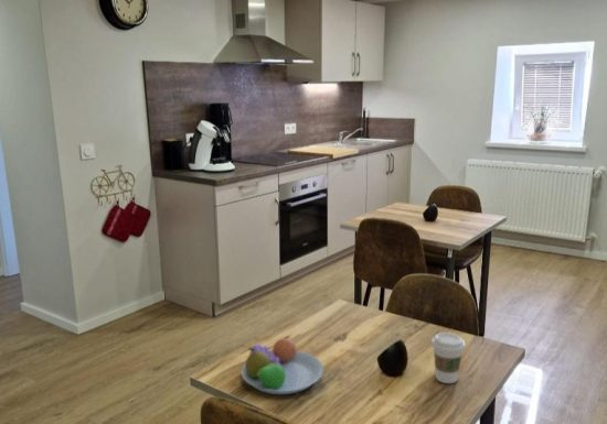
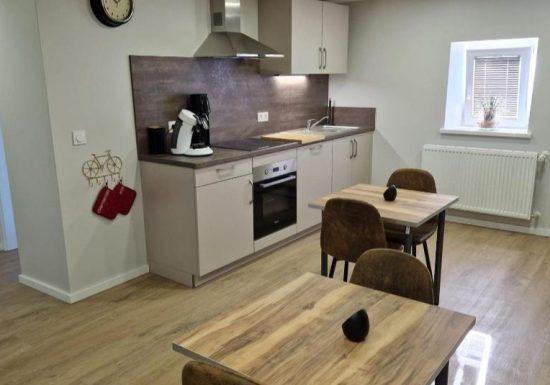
- coffee cup (447, 358)
- fruit bowl (279, 362)
